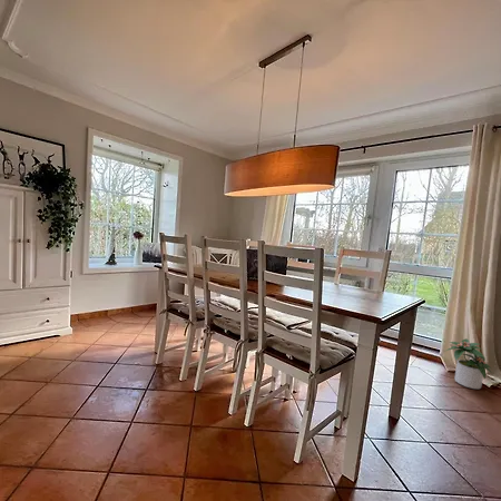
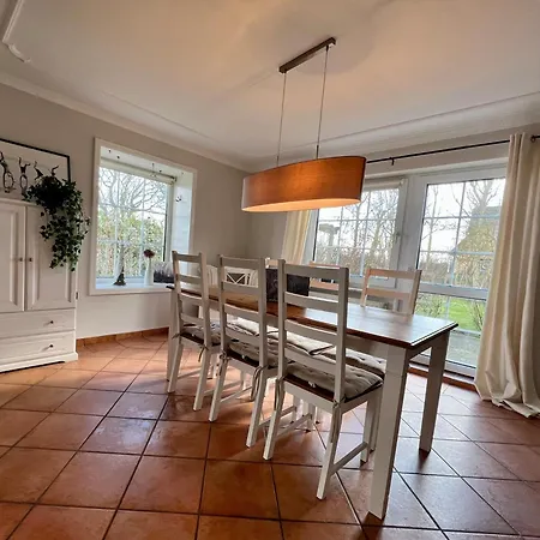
- potted plant (466, 362)
